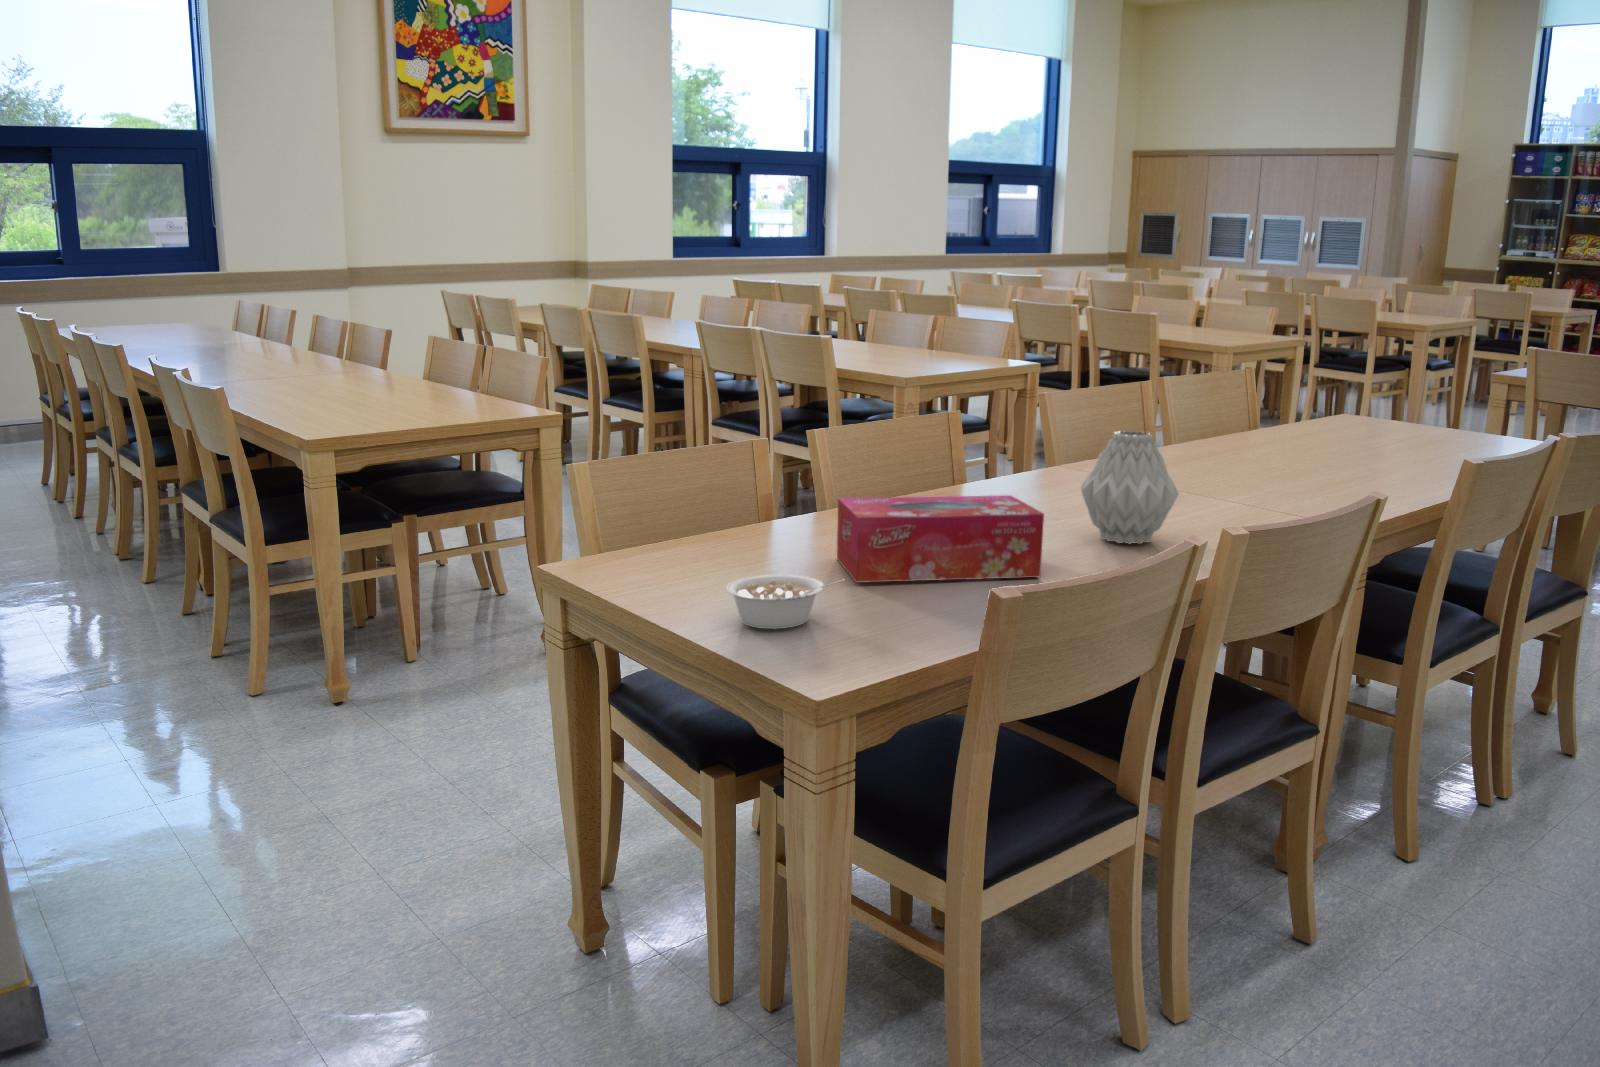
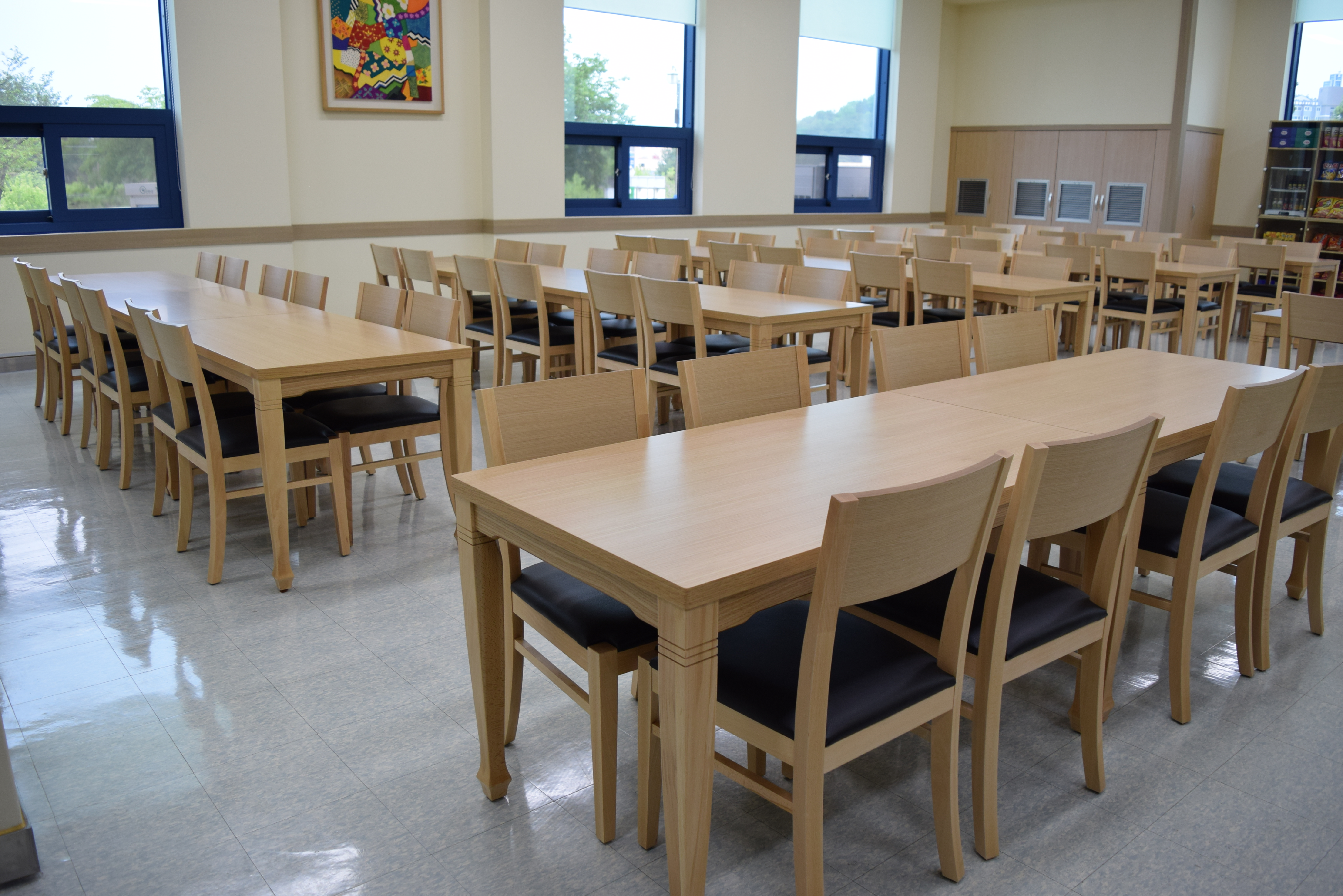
- vase (1129, 486)
- legume (778, 599)
- tissue box (936, 537)
